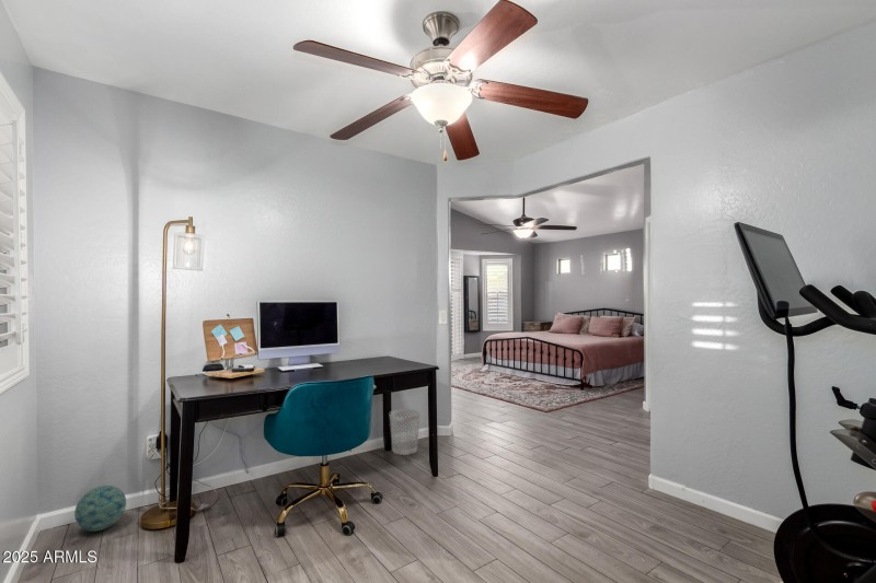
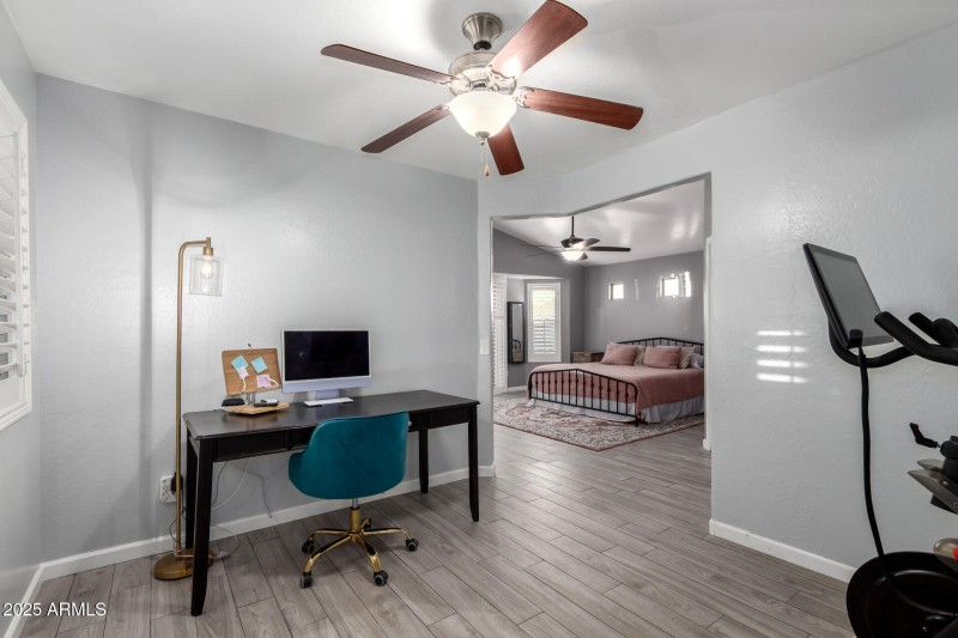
- ball (101, 508)
- wastebasket (404, 431)
